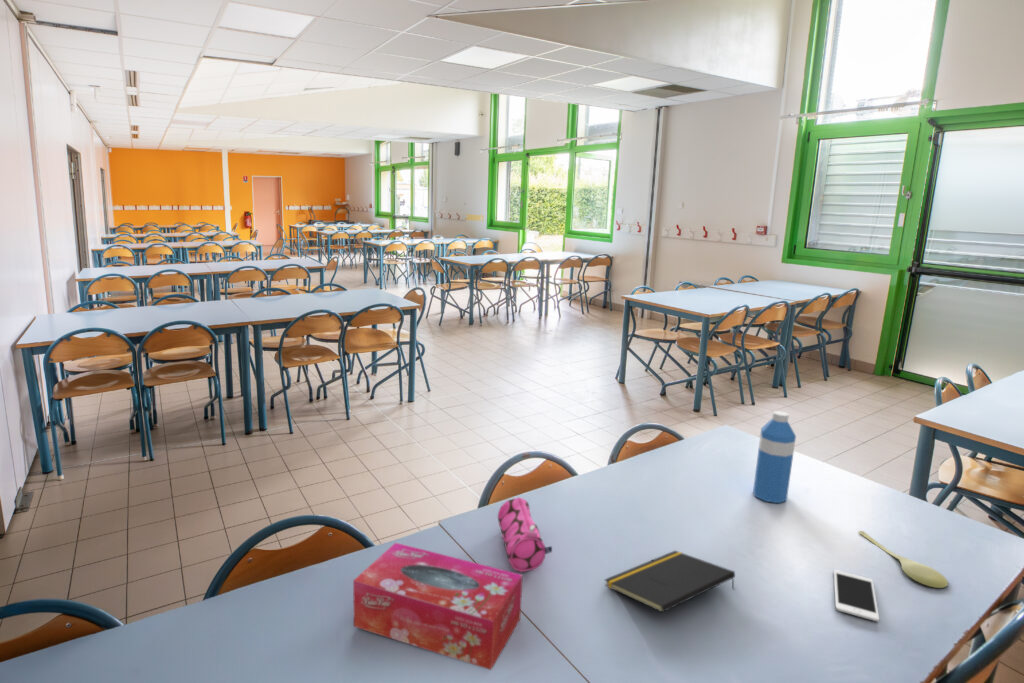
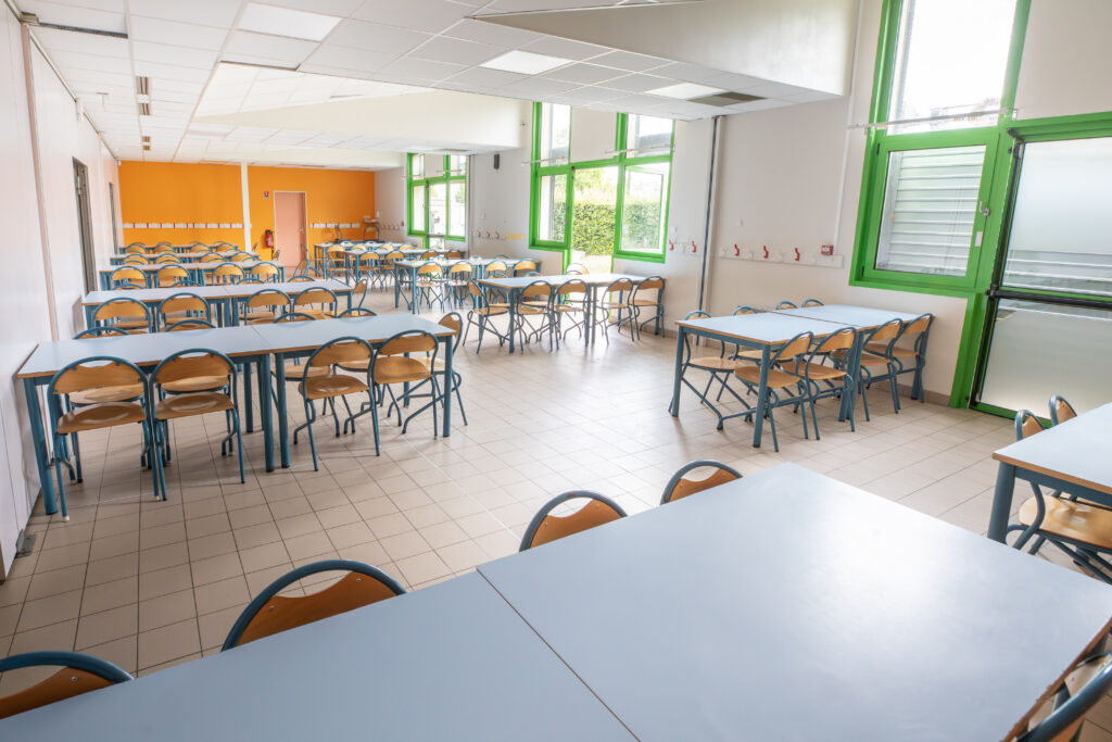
- tissue box (438, 600)
- cell phone (854, 594)
- spoon (898, 556)
- pencil case (521, 530)
- water bottle (775, 455)
- notepad (669, 578)
